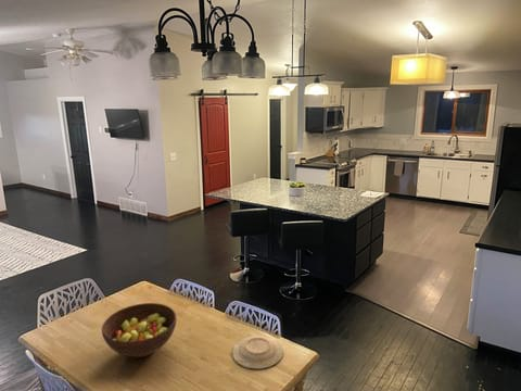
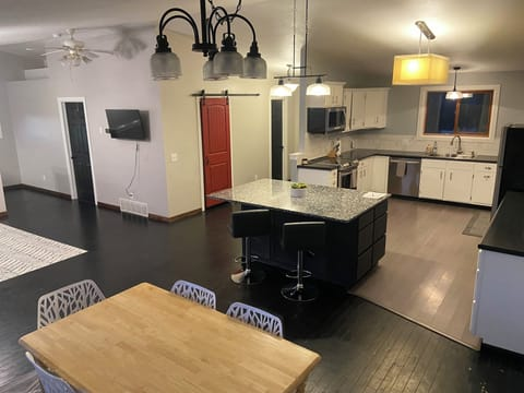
- fruit bowl (141, 335)
- plate (257, 348)
